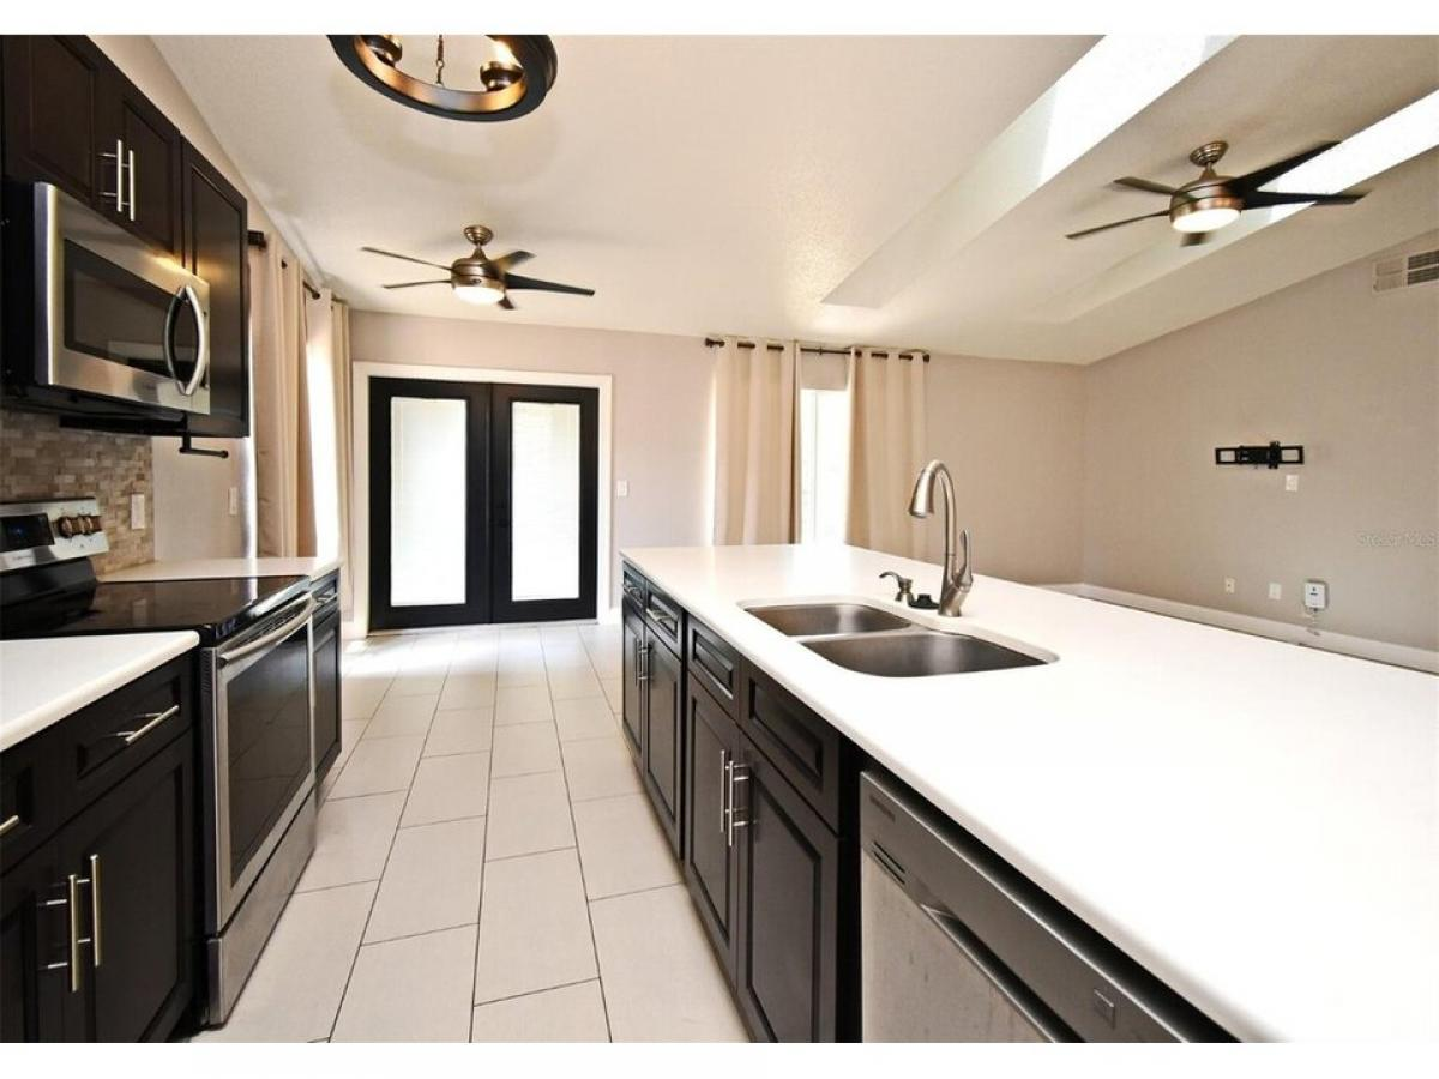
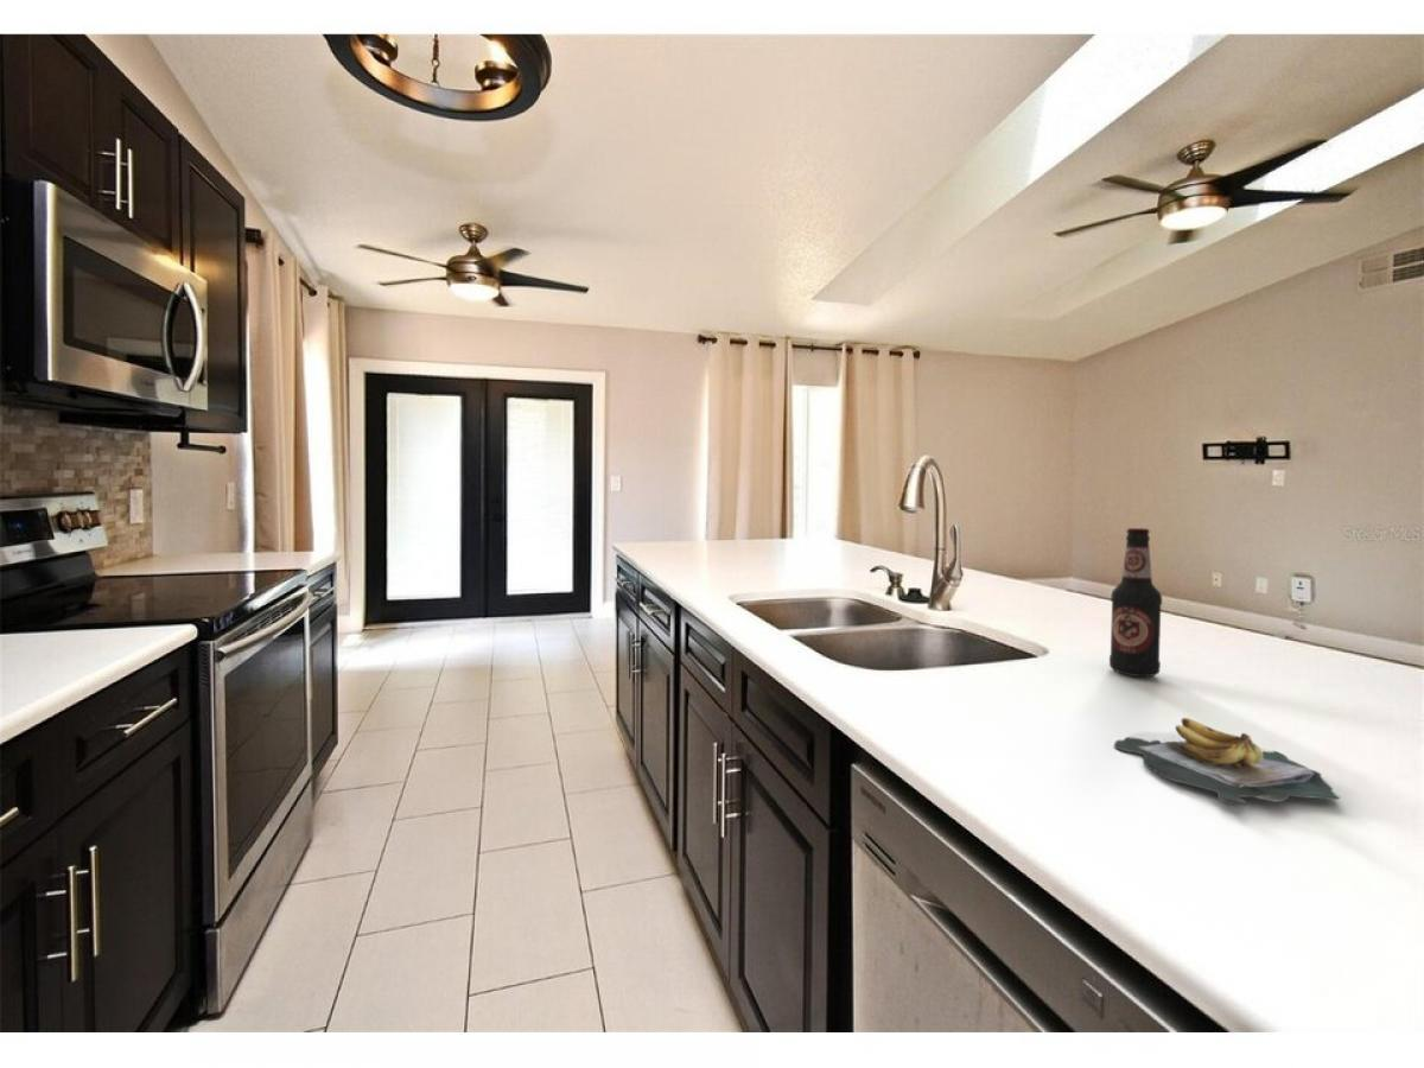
+ bottle (1136, 600)
+ banana bunch (1221, 745)
